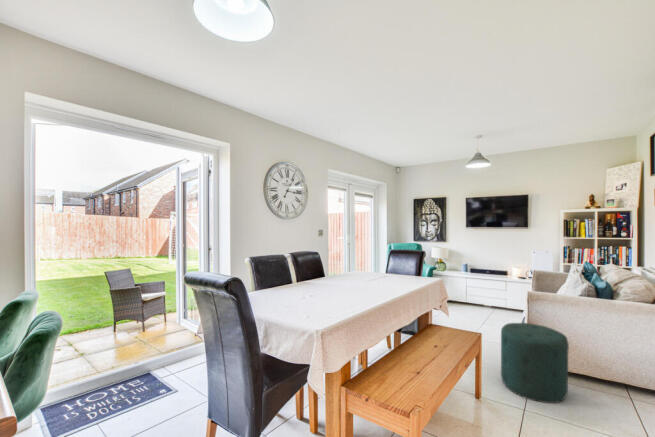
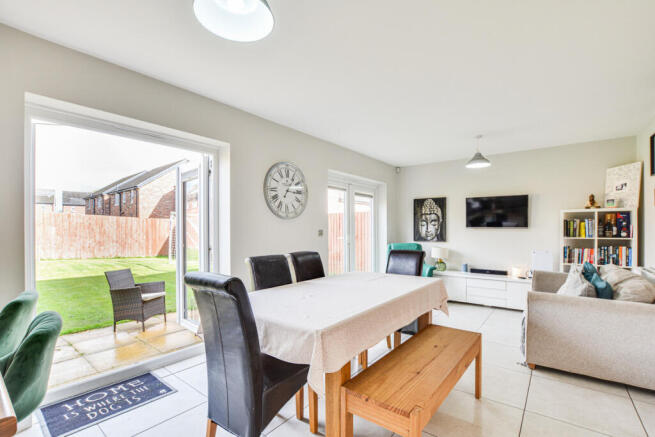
- ottoman (532, 359)
